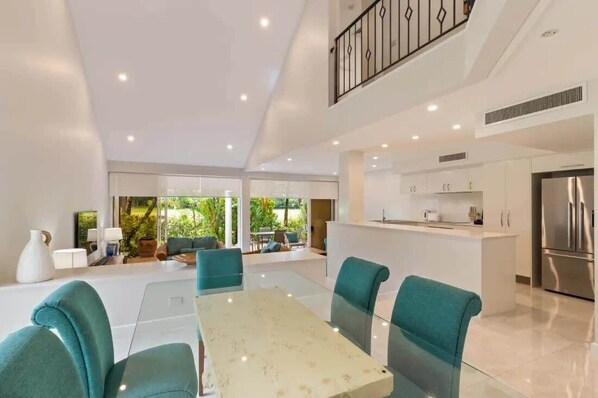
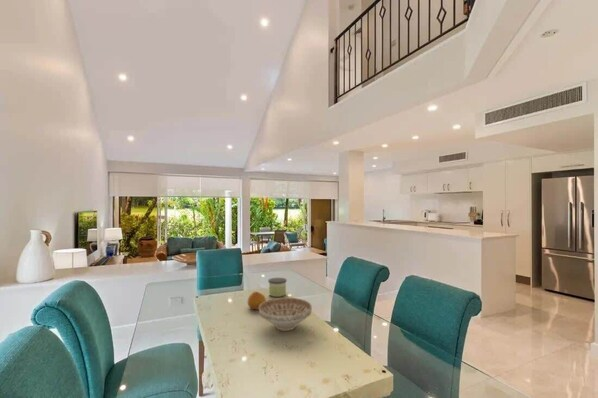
+ decorative bowl (285, 316)
+ fruit (256, 300)
+ candle (277, 287)
